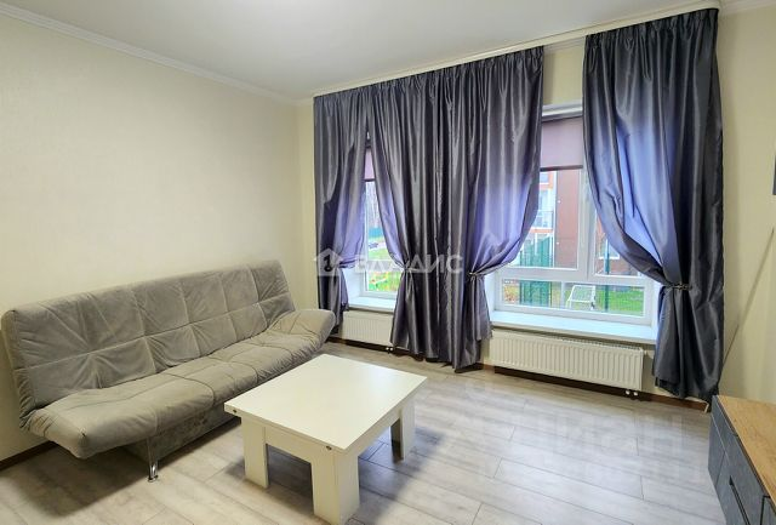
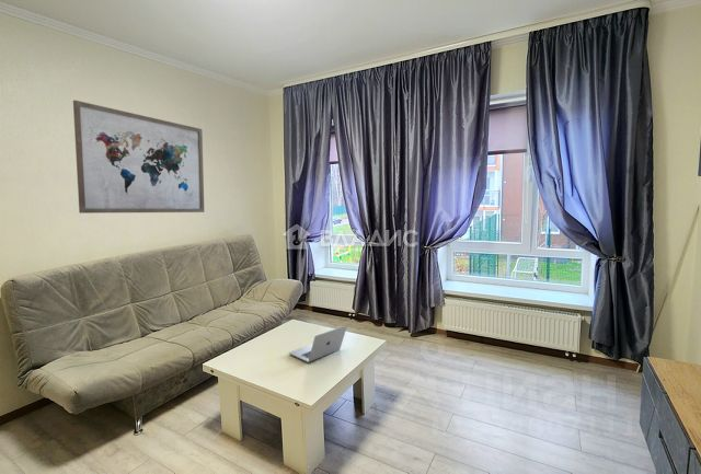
+ laptop (318, 339)
+ wall art (149, 164)
